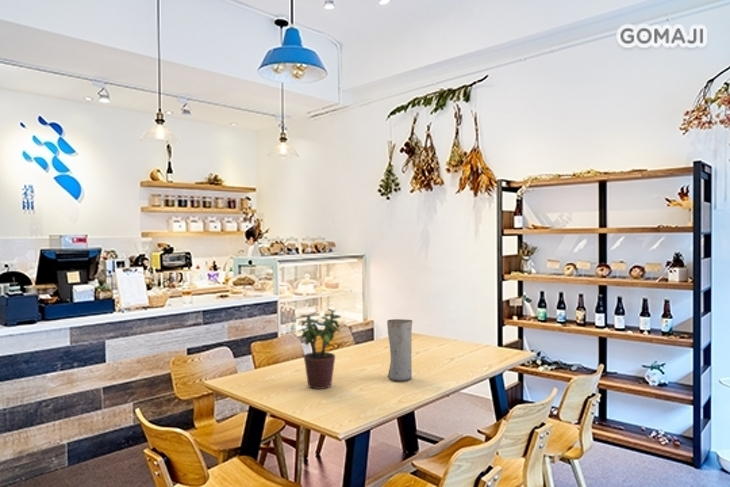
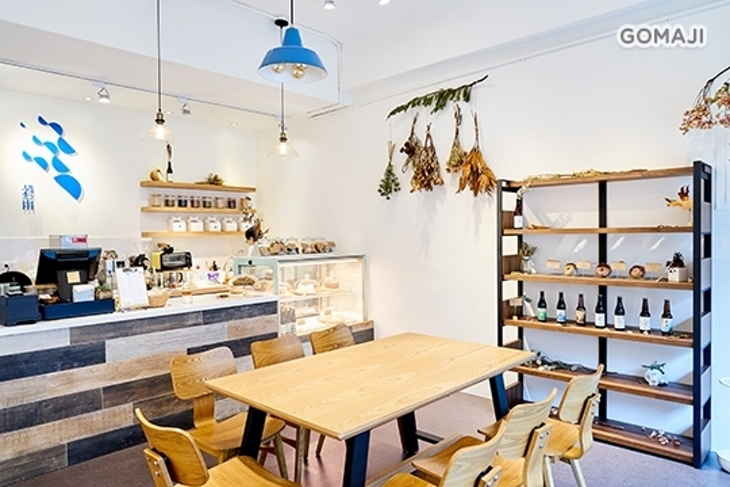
- potted plant (322, 348)
- vase (399, 349)
